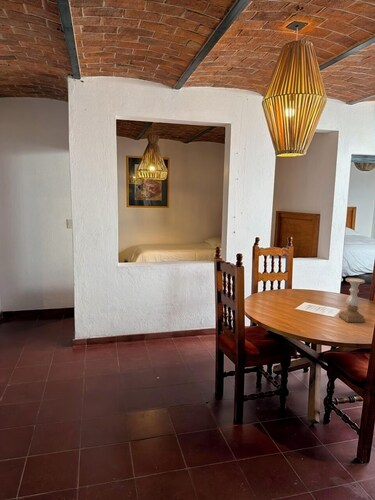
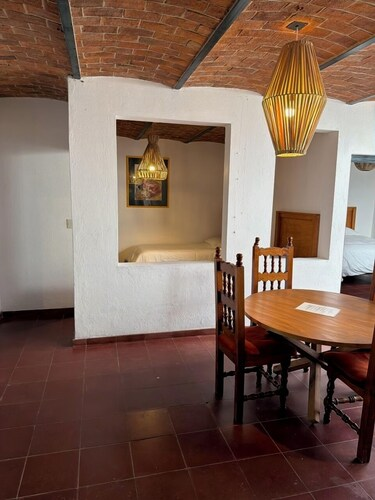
- candle holder (353, 299)
